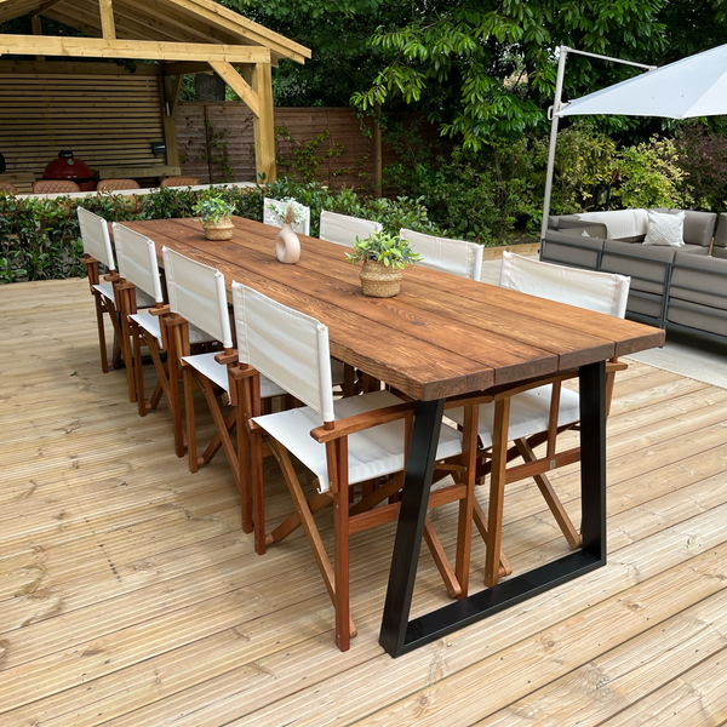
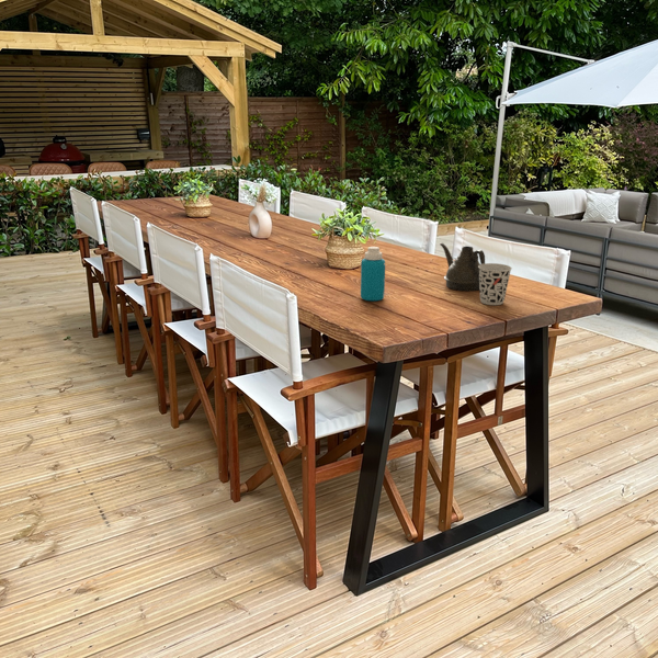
+ bottle (373, 273)
+ cup (492, 284)
+ teapot (461, 264)
